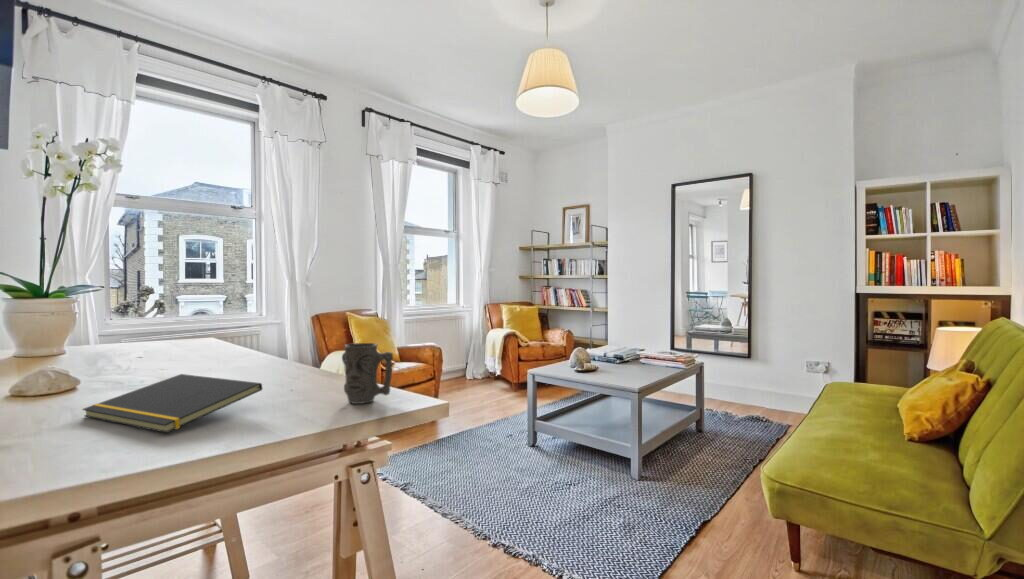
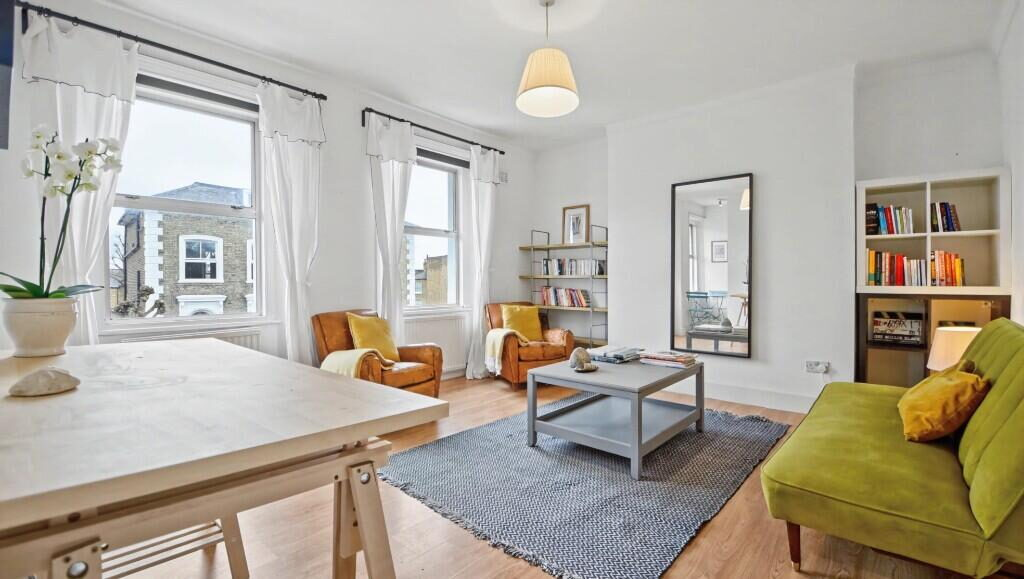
- notepad (175, 399)
- mug (367, 372)
